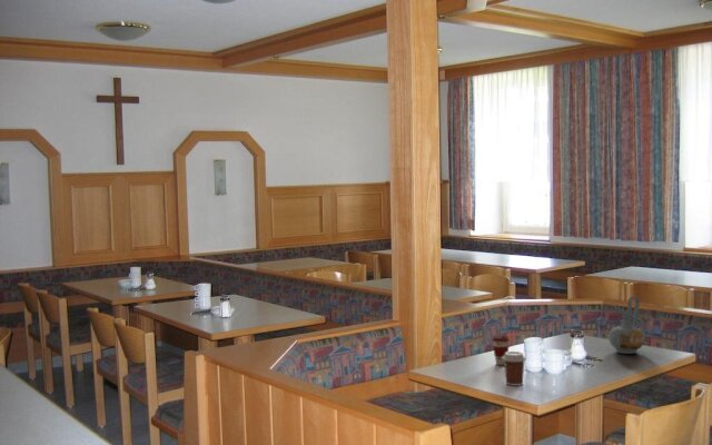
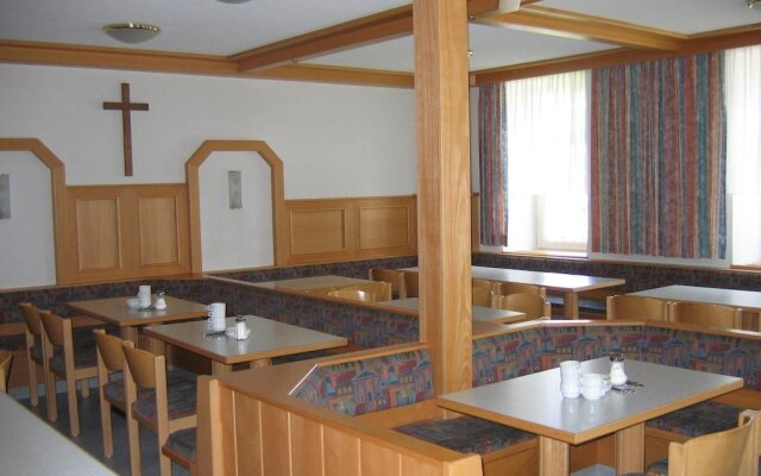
- coffee cup (514, 368)
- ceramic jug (626, 324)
- coffee cup (501, 349)
